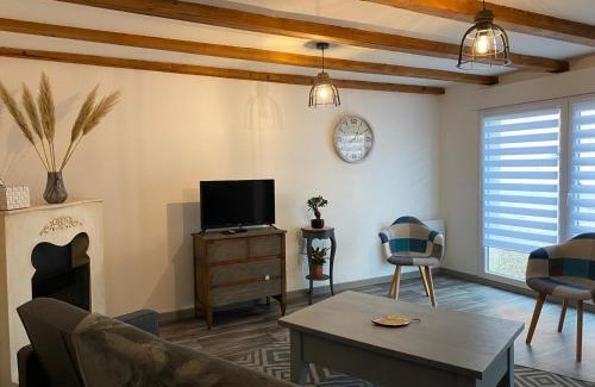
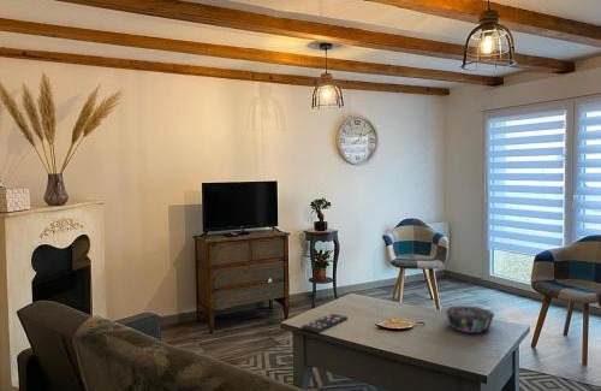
+ remote control (325, 321)
+ decorative bowl (469, 319)
